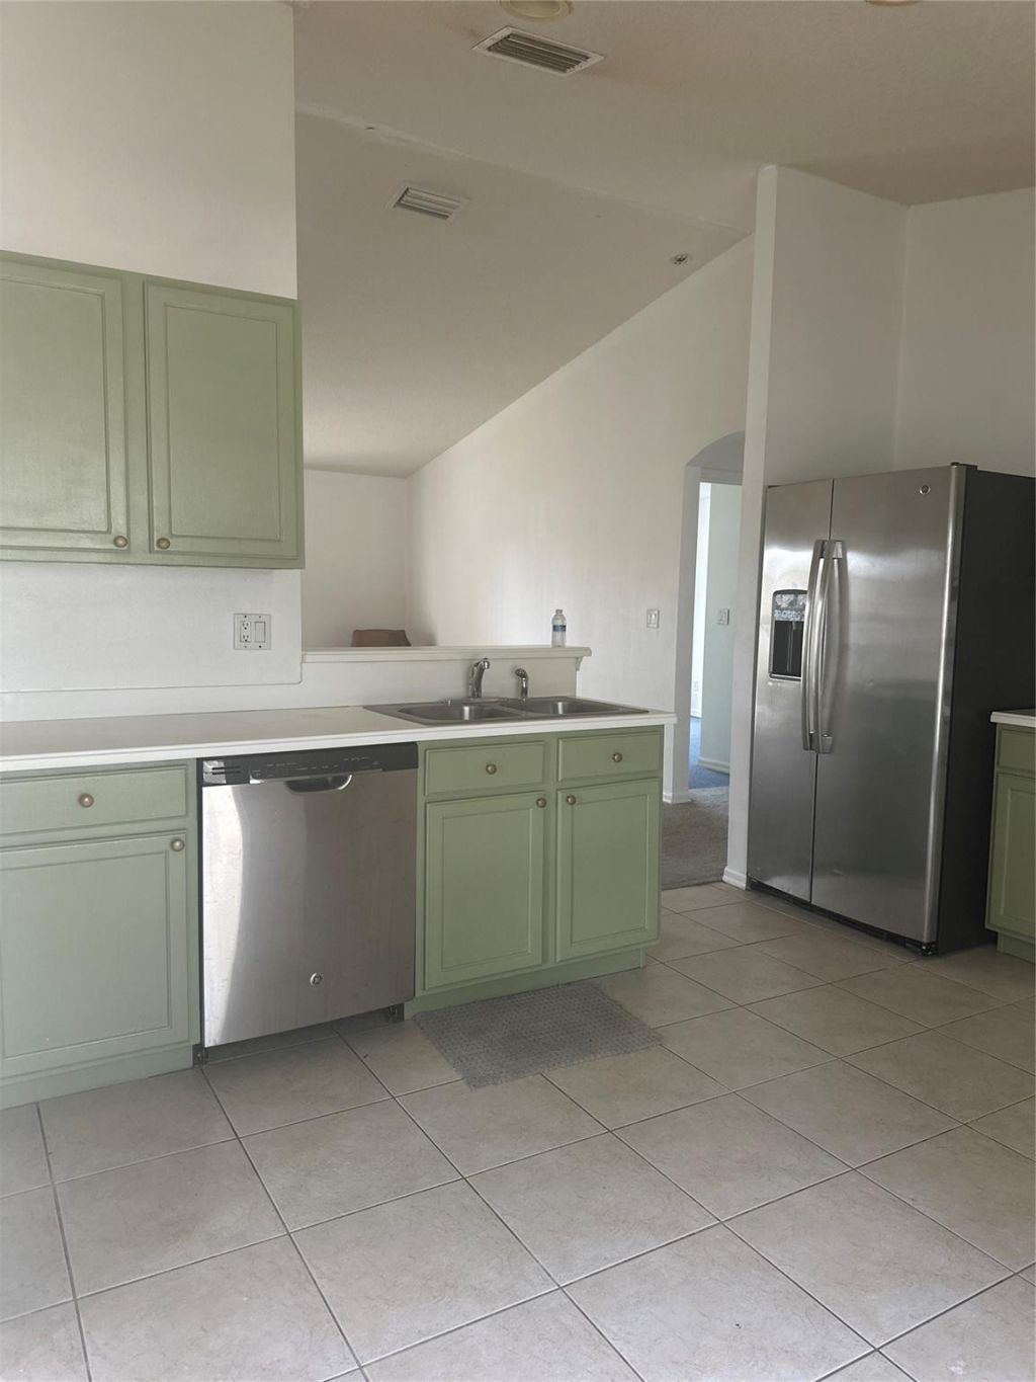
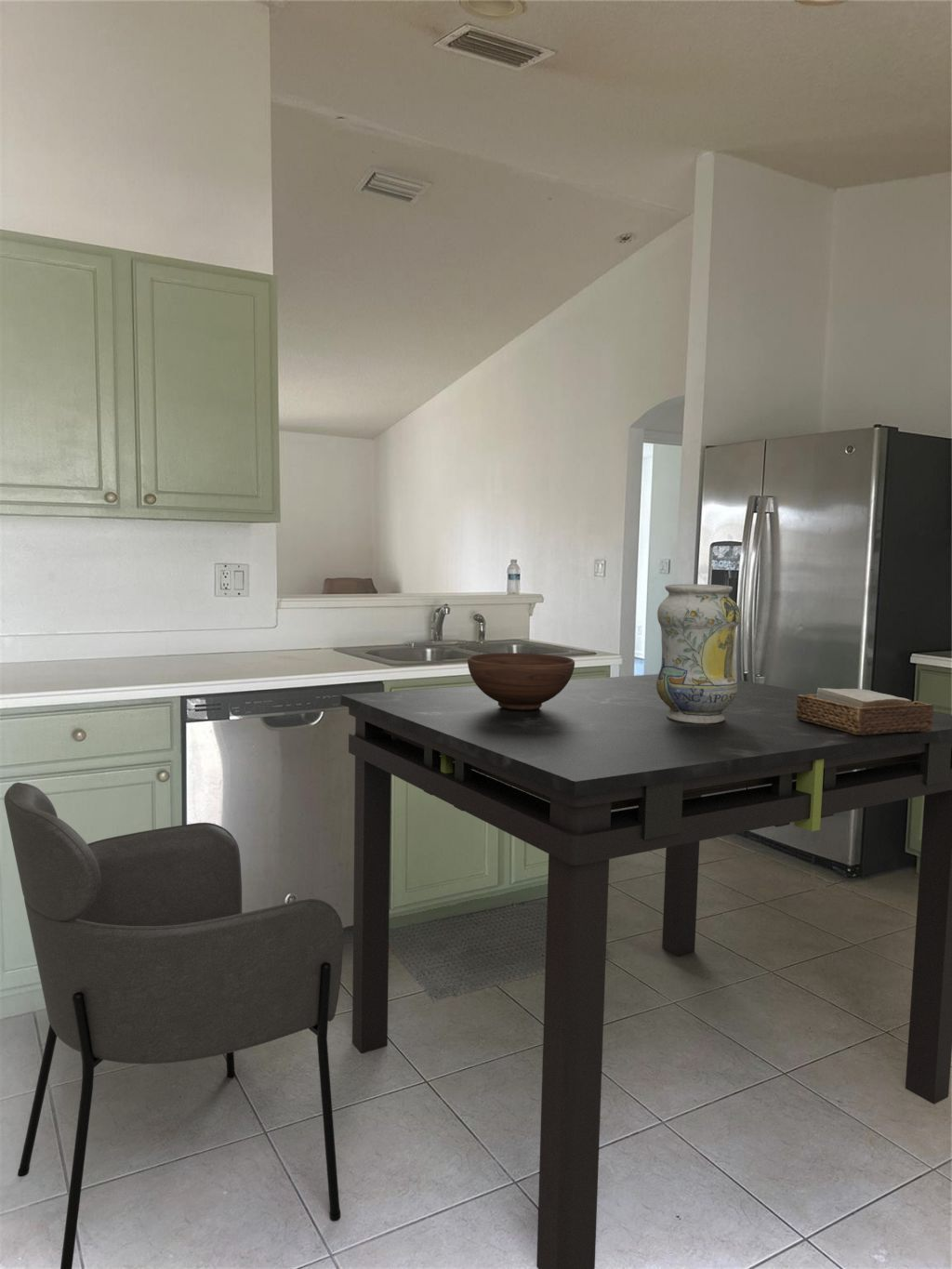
+ vase (696, 651)
+ bowl (520, 682)
+ napkin holder (862, 707)
+ dining table (664, 893)
+ chair (188, 979)
